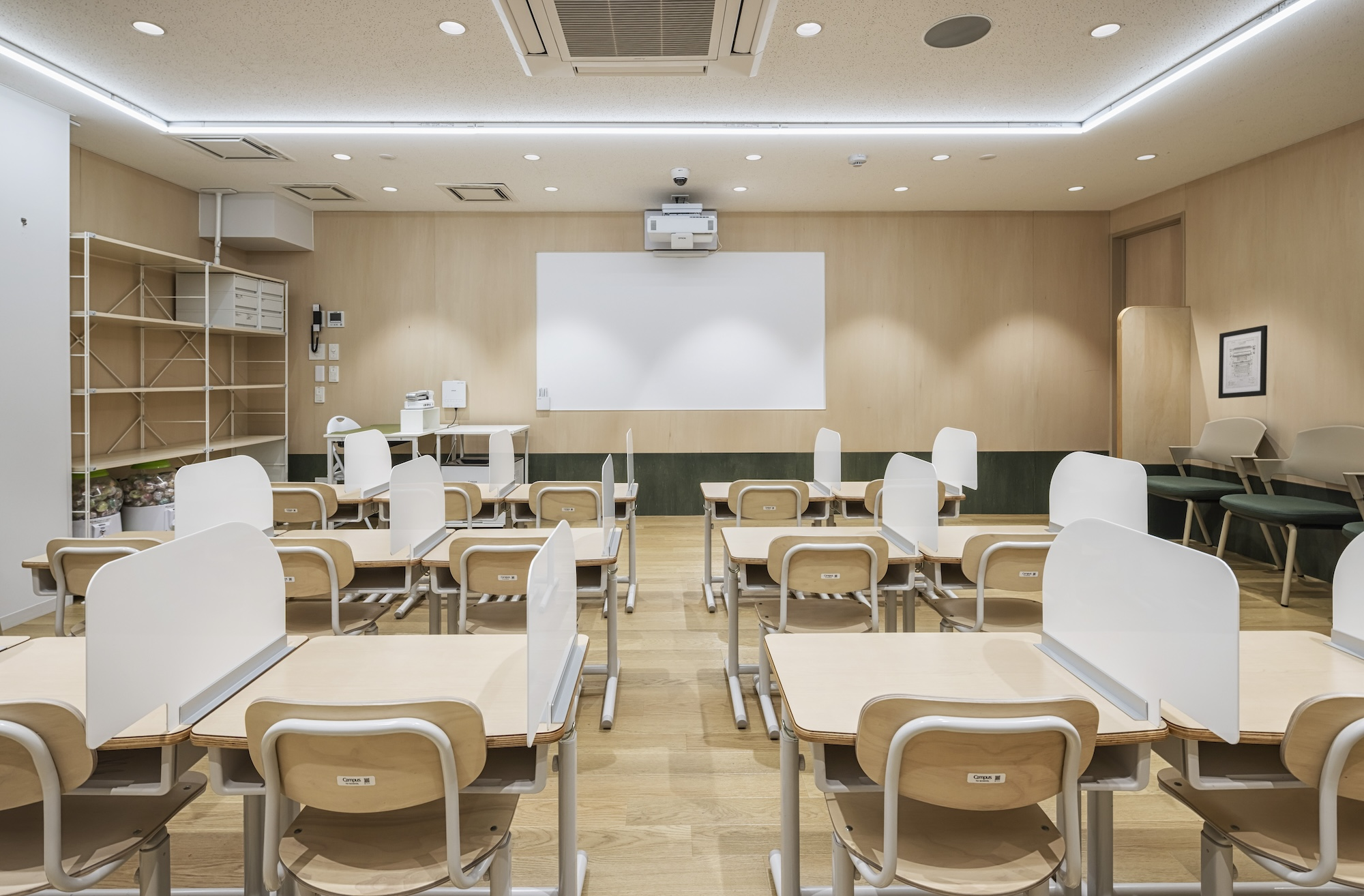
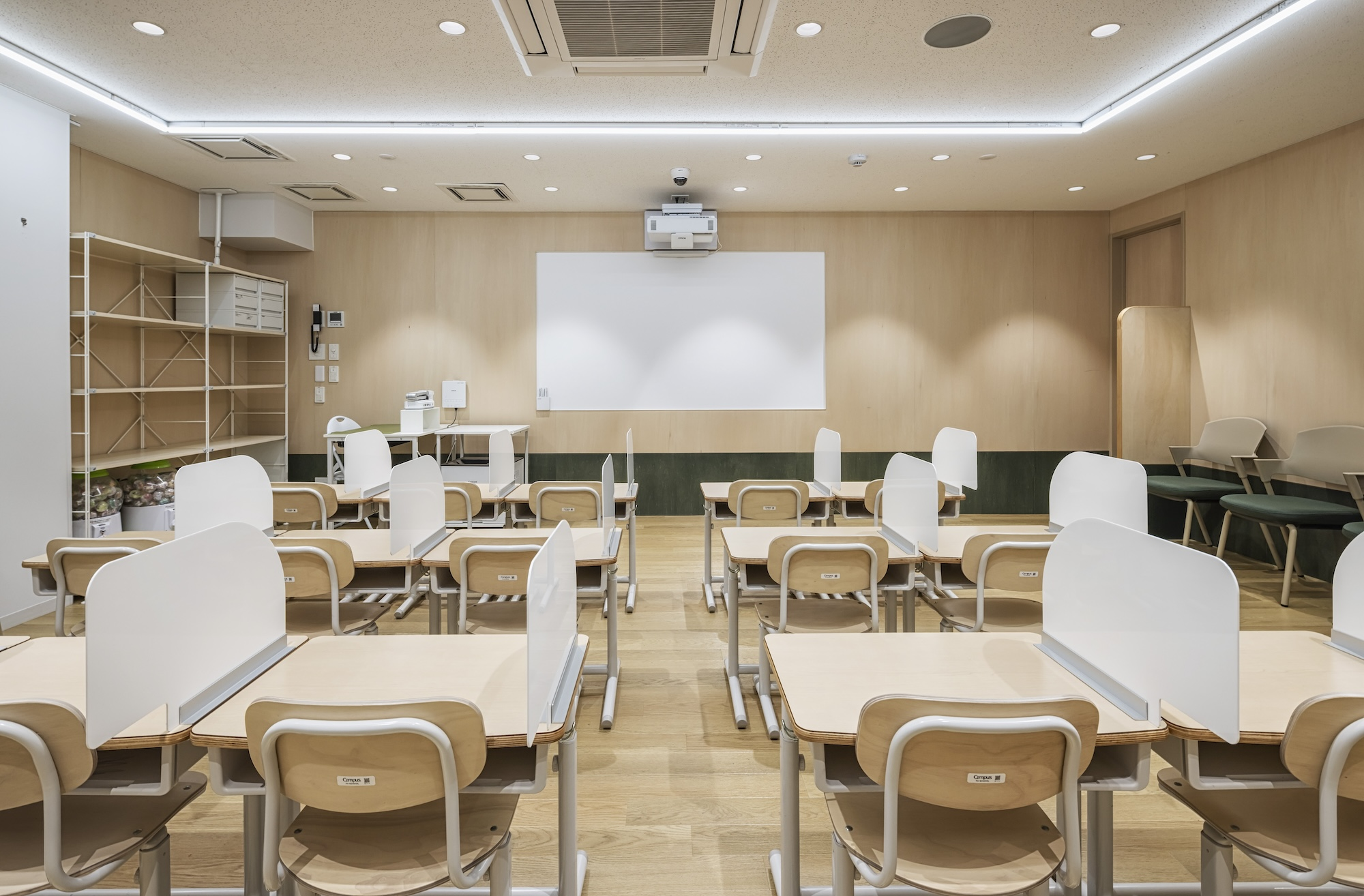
- wall art (1242, 363)
